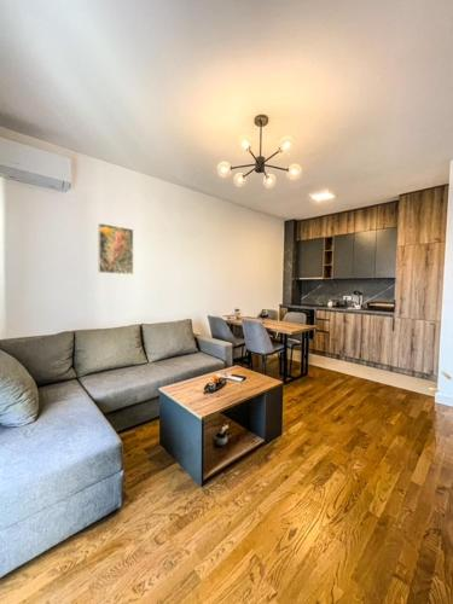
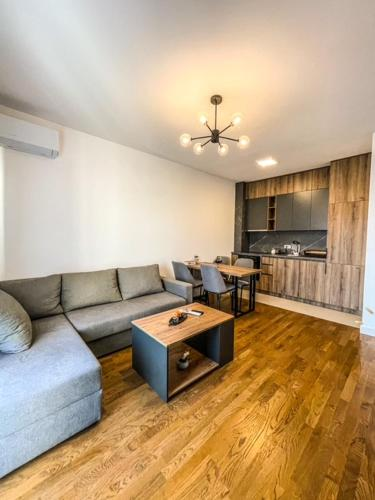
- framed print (116, 250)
